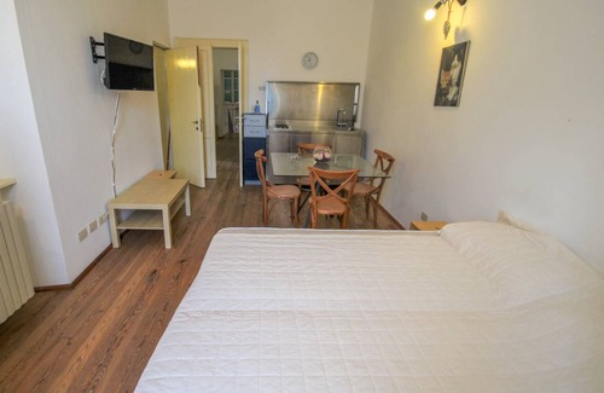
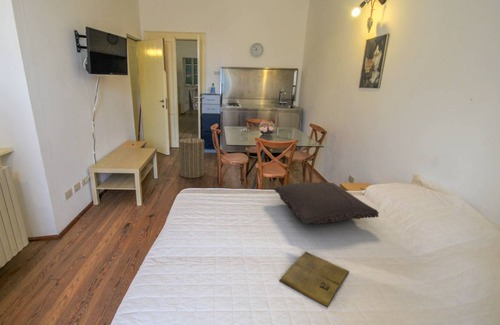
+ pillow (321, 201)
+ laundry hamper (192, 154)
+ book (315, 273)
